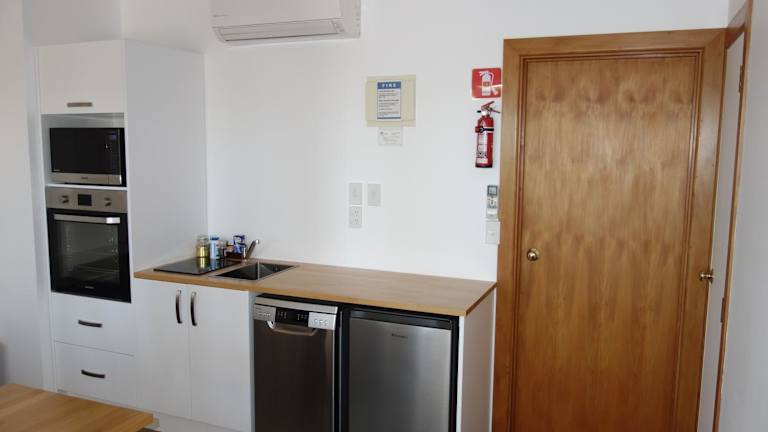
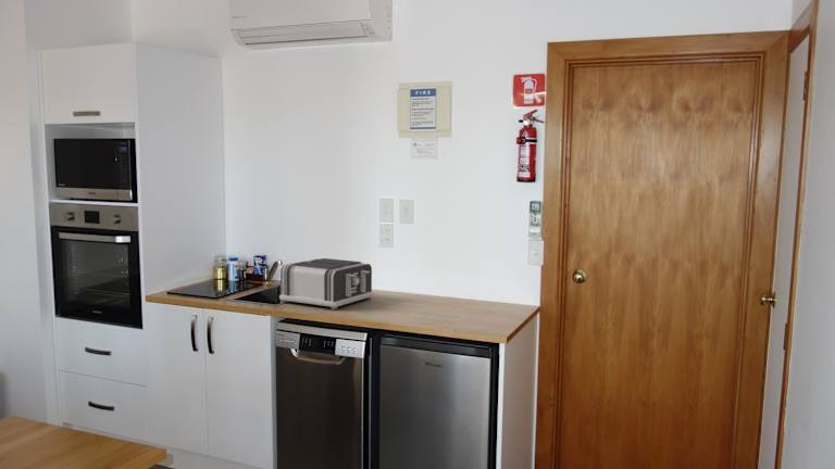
+ toaster (329, 281)
